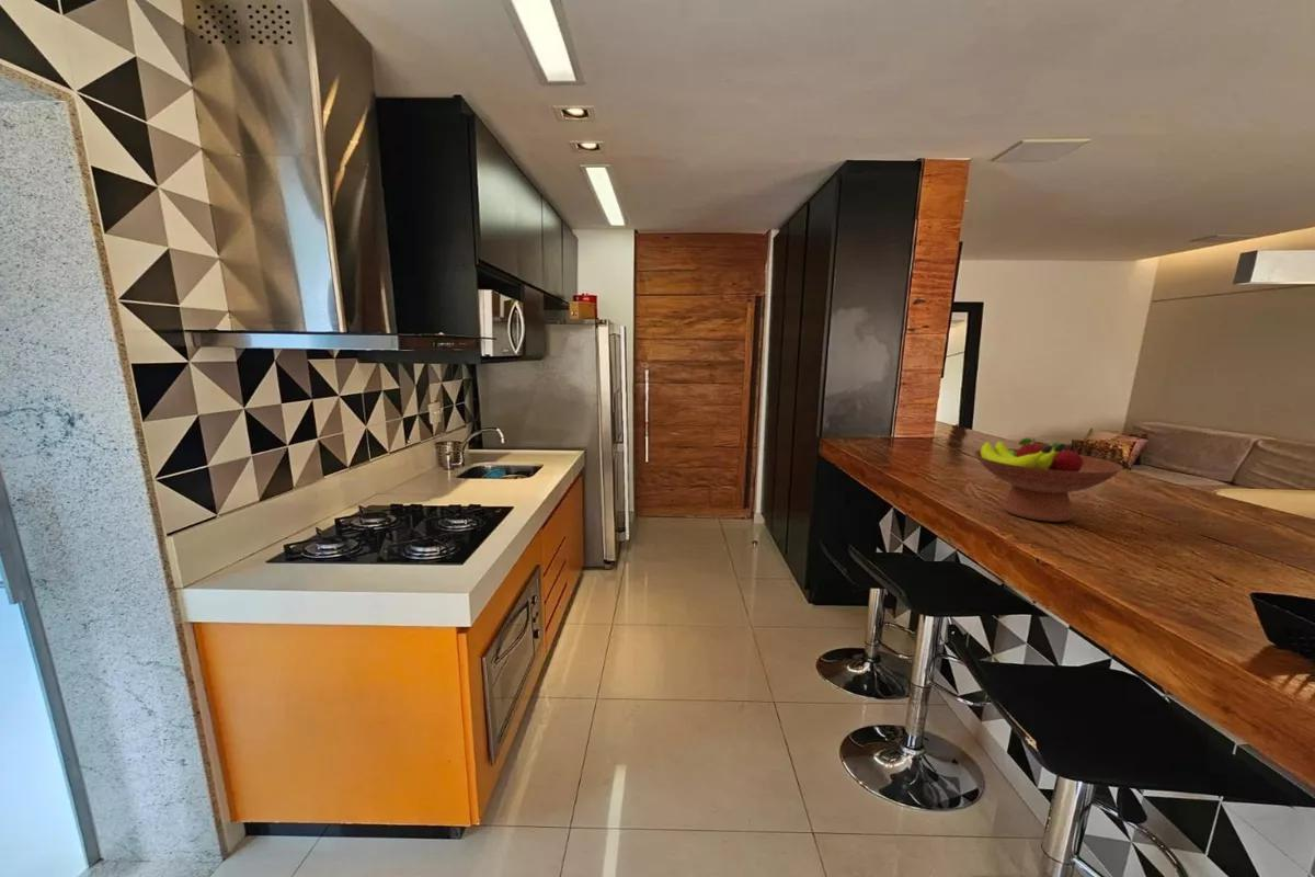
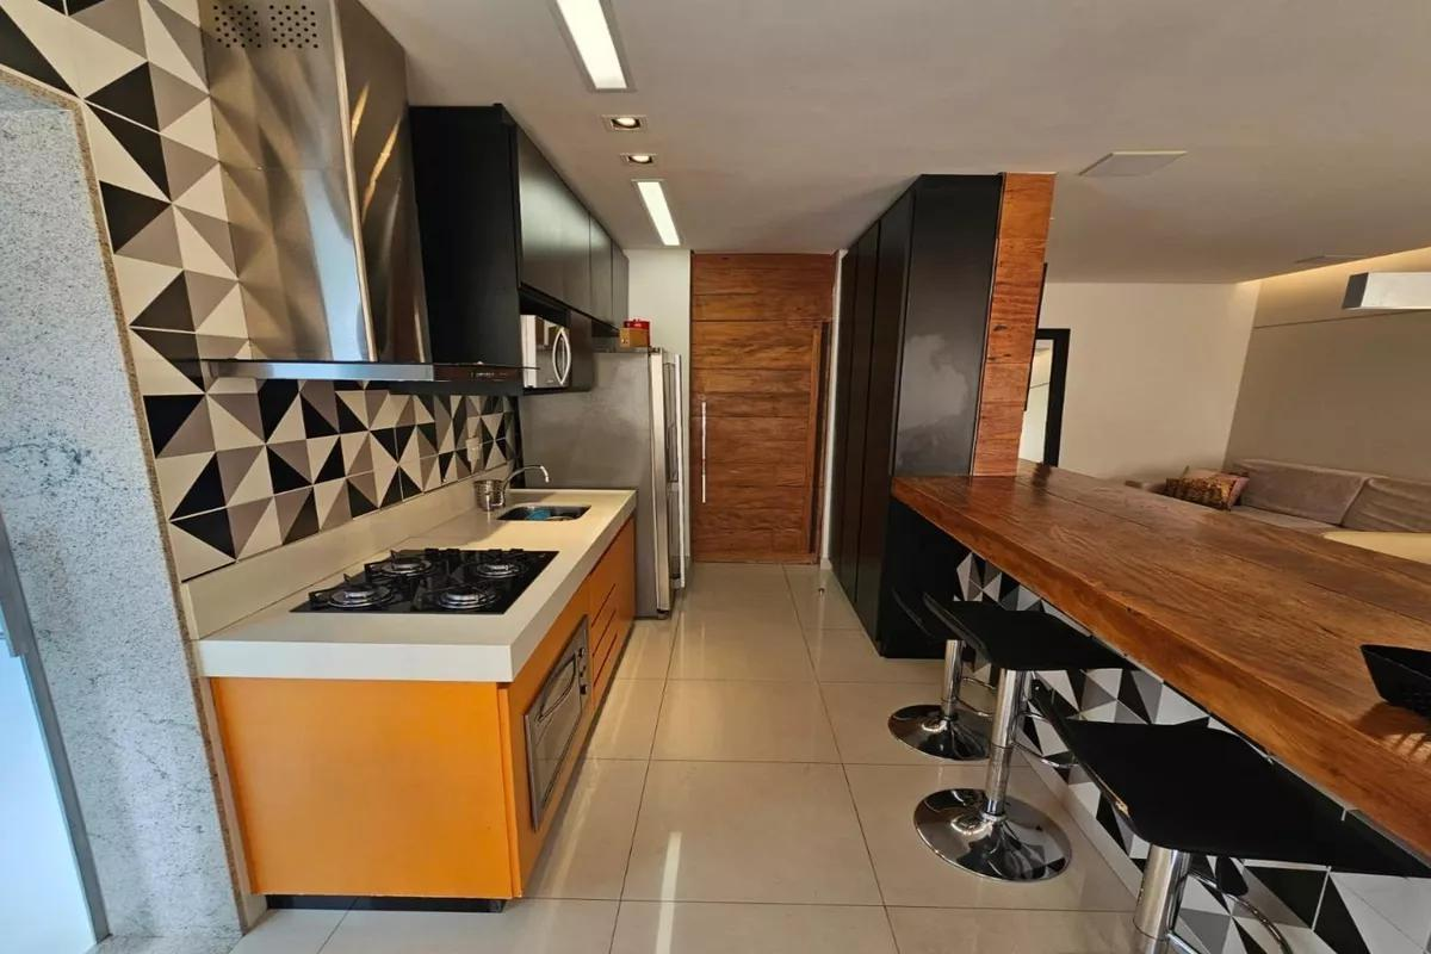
- fruit bowl (1041, 475)
